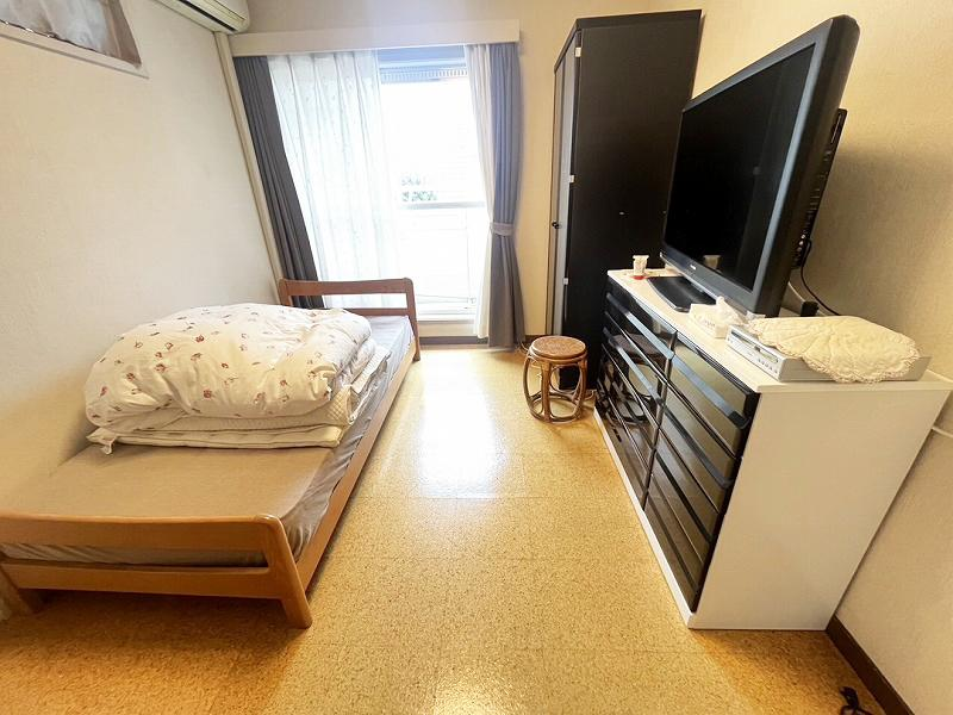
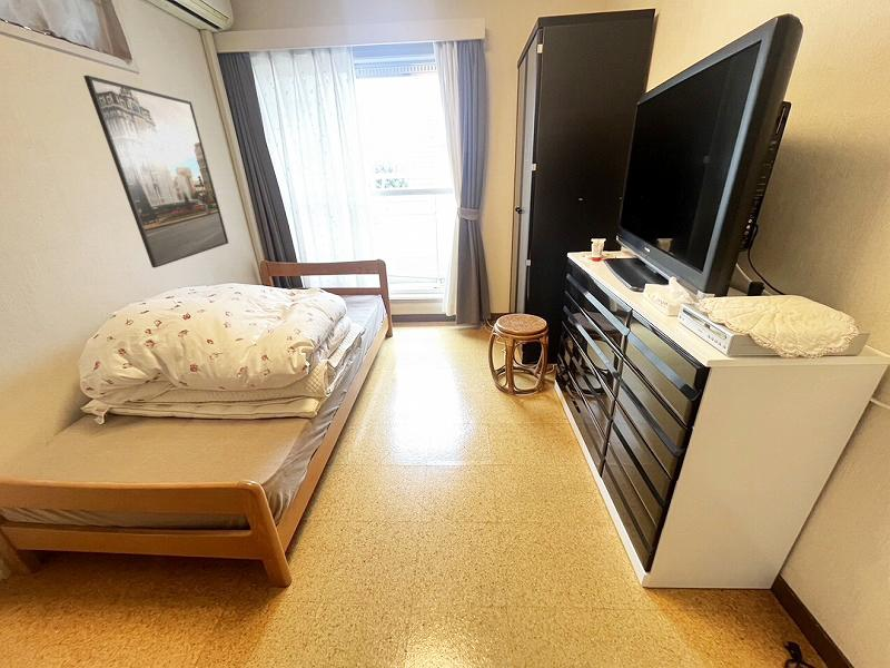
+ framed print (172, 178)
